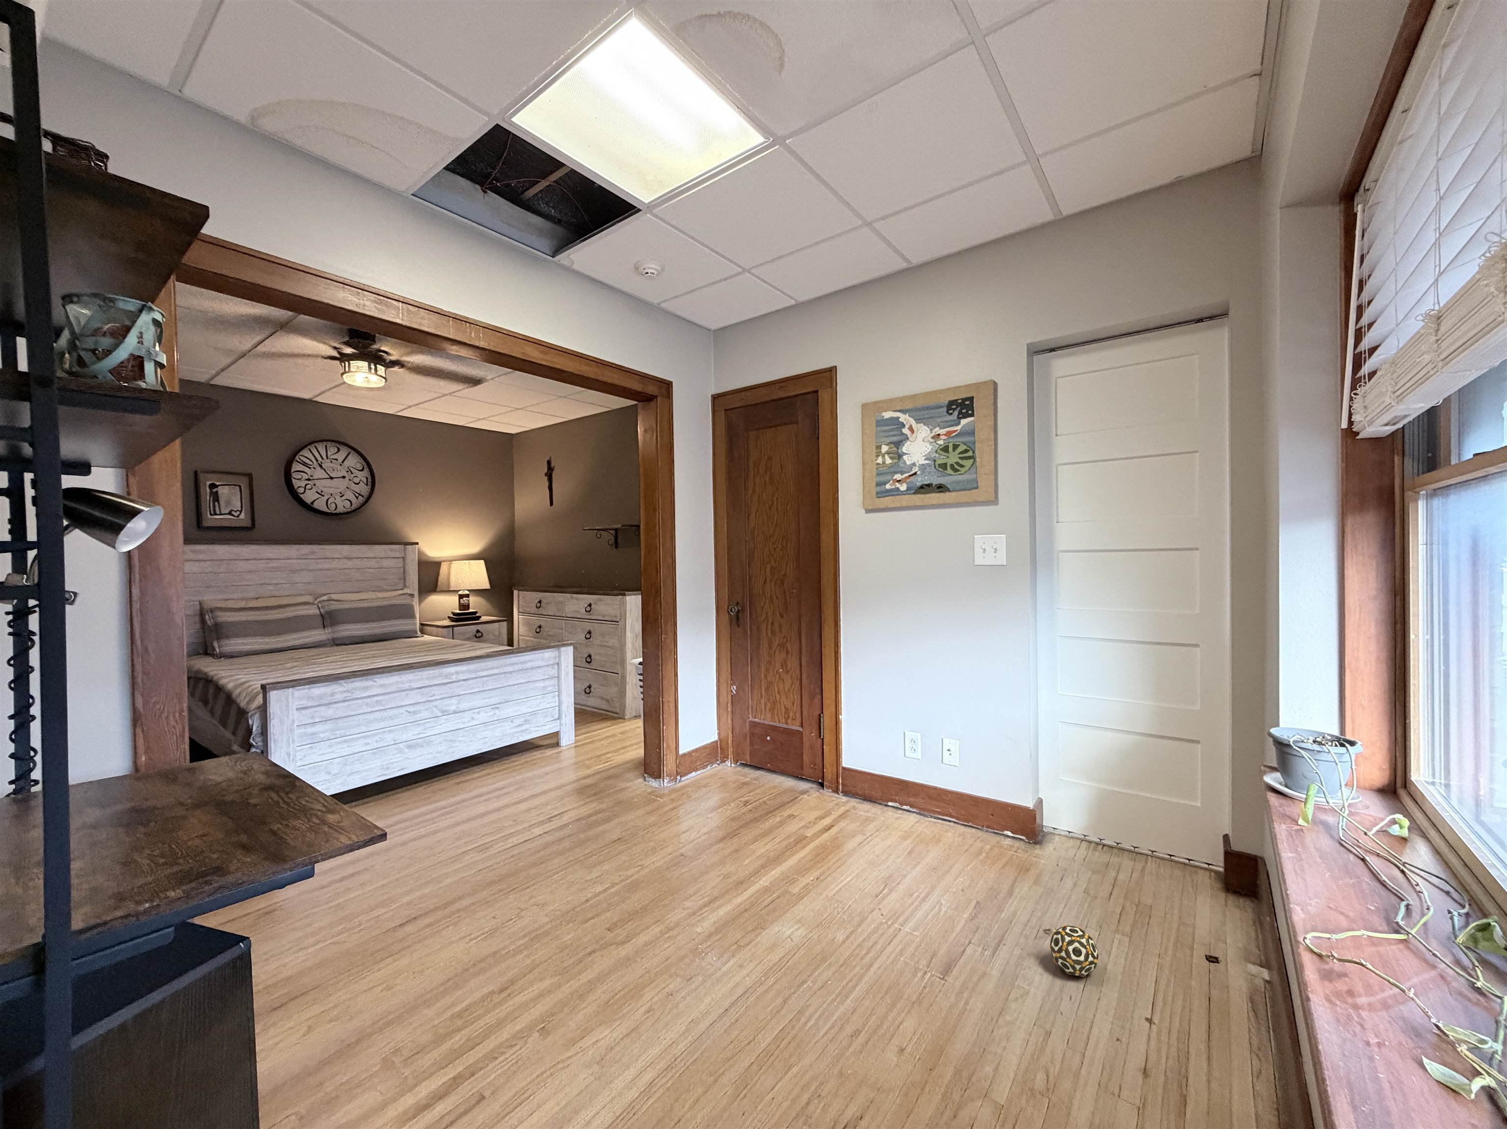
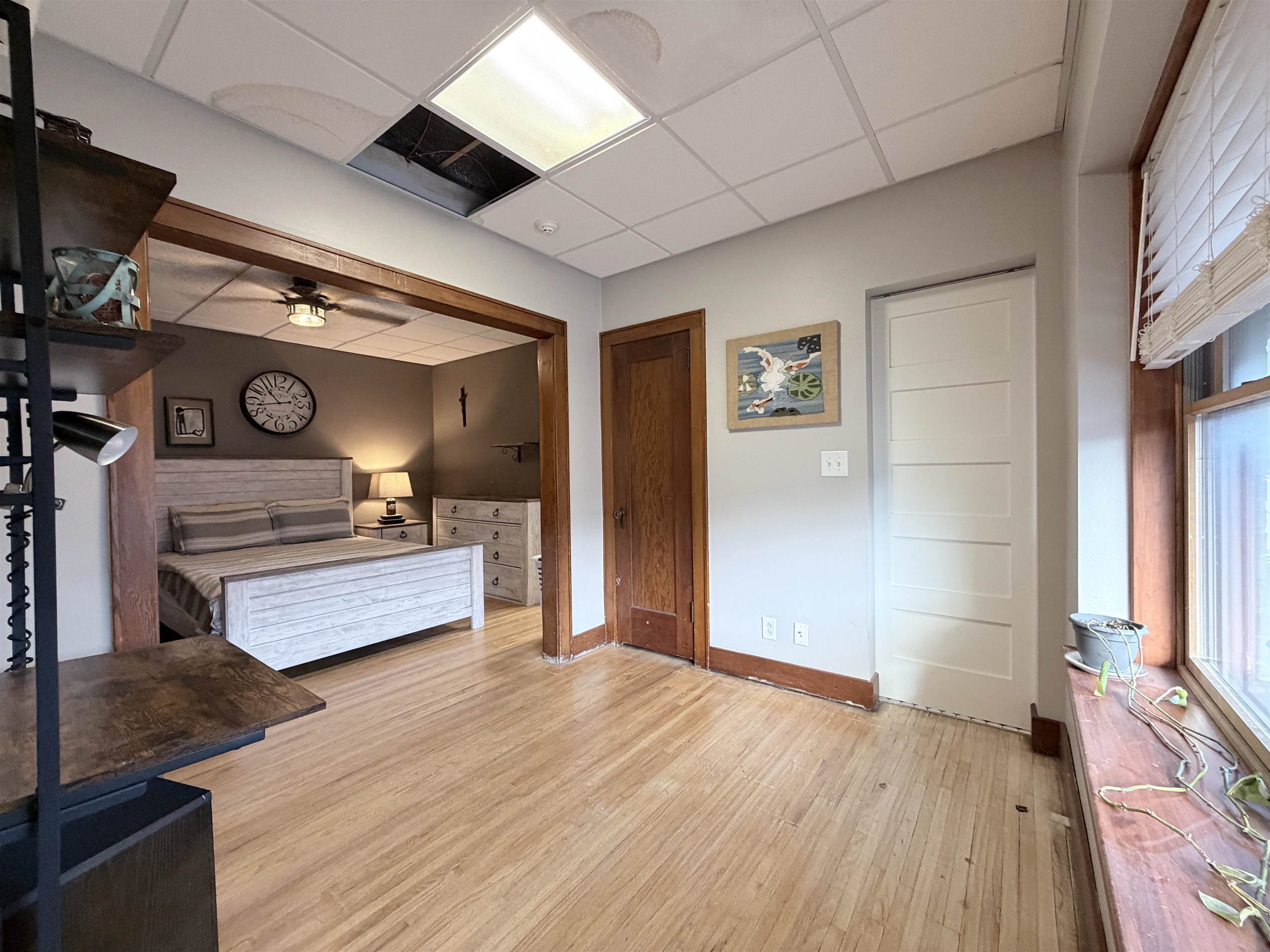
- decorative ball (1074, 950)
